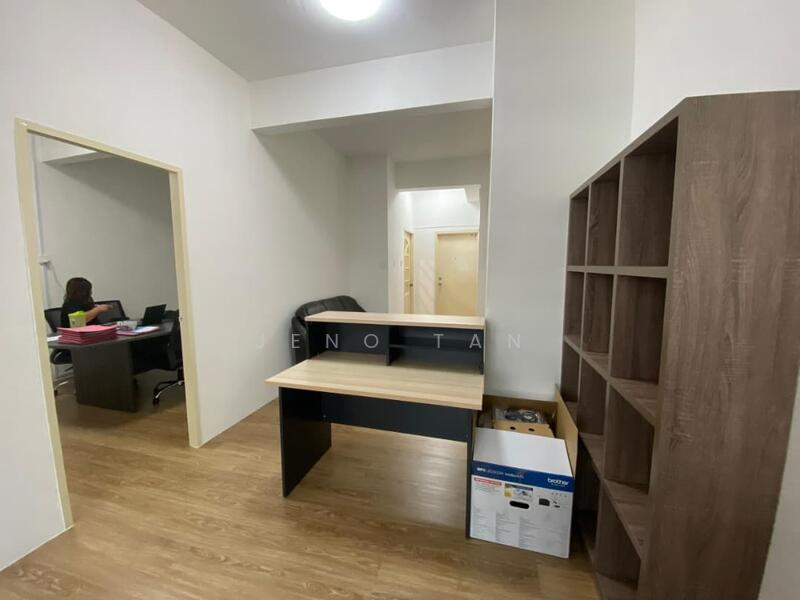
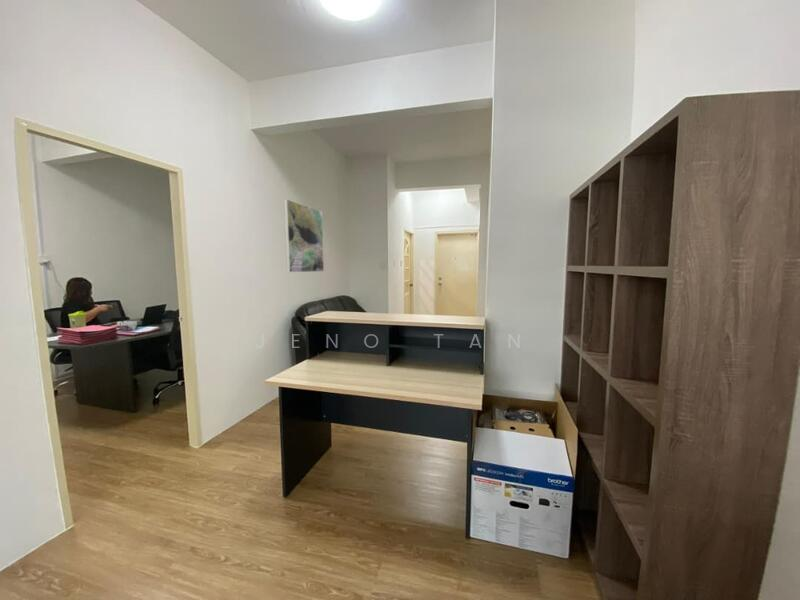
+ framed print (306, 239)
